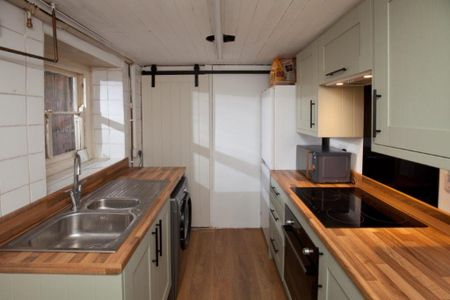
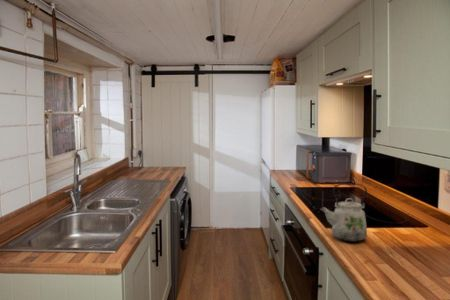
+ kettle (342, 210)
